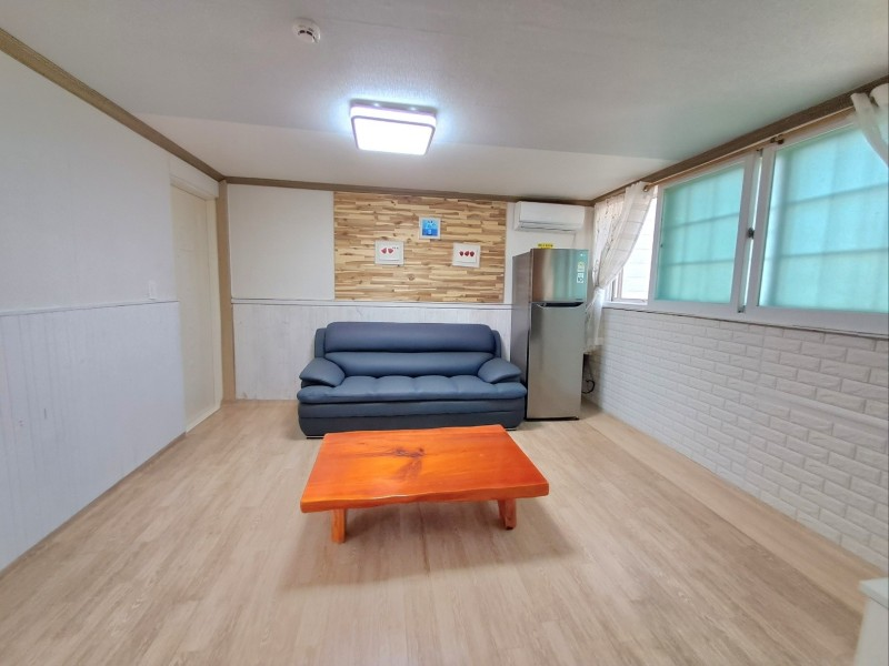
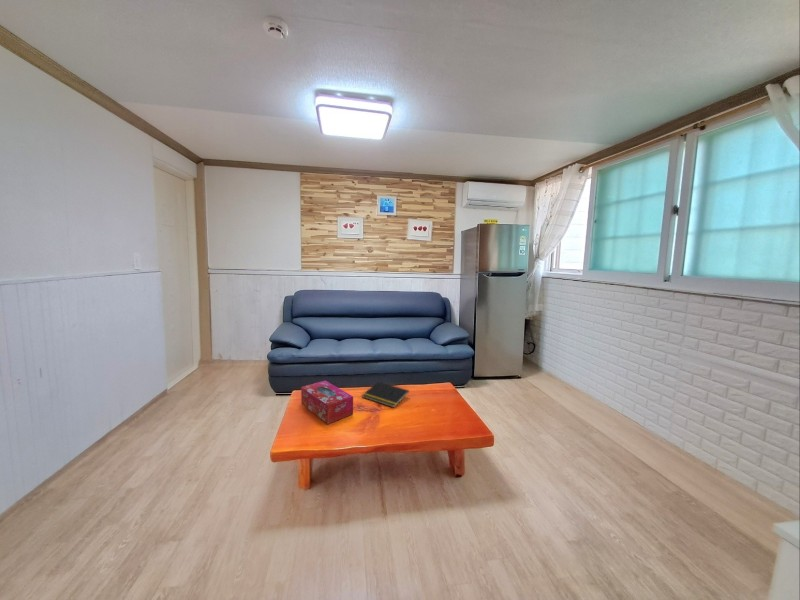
+ notepad (385, 393)
+ tissue box (326, 400)
